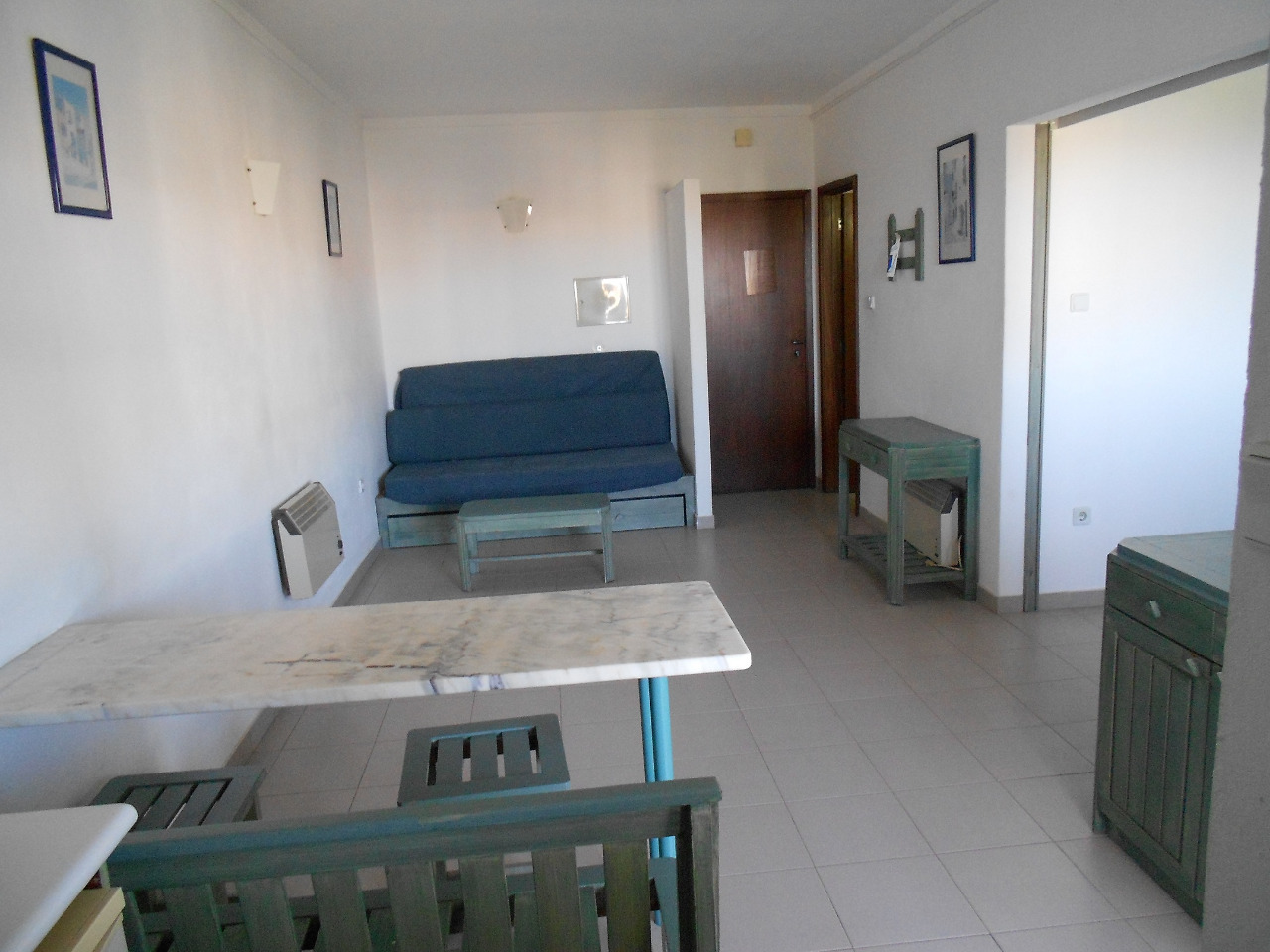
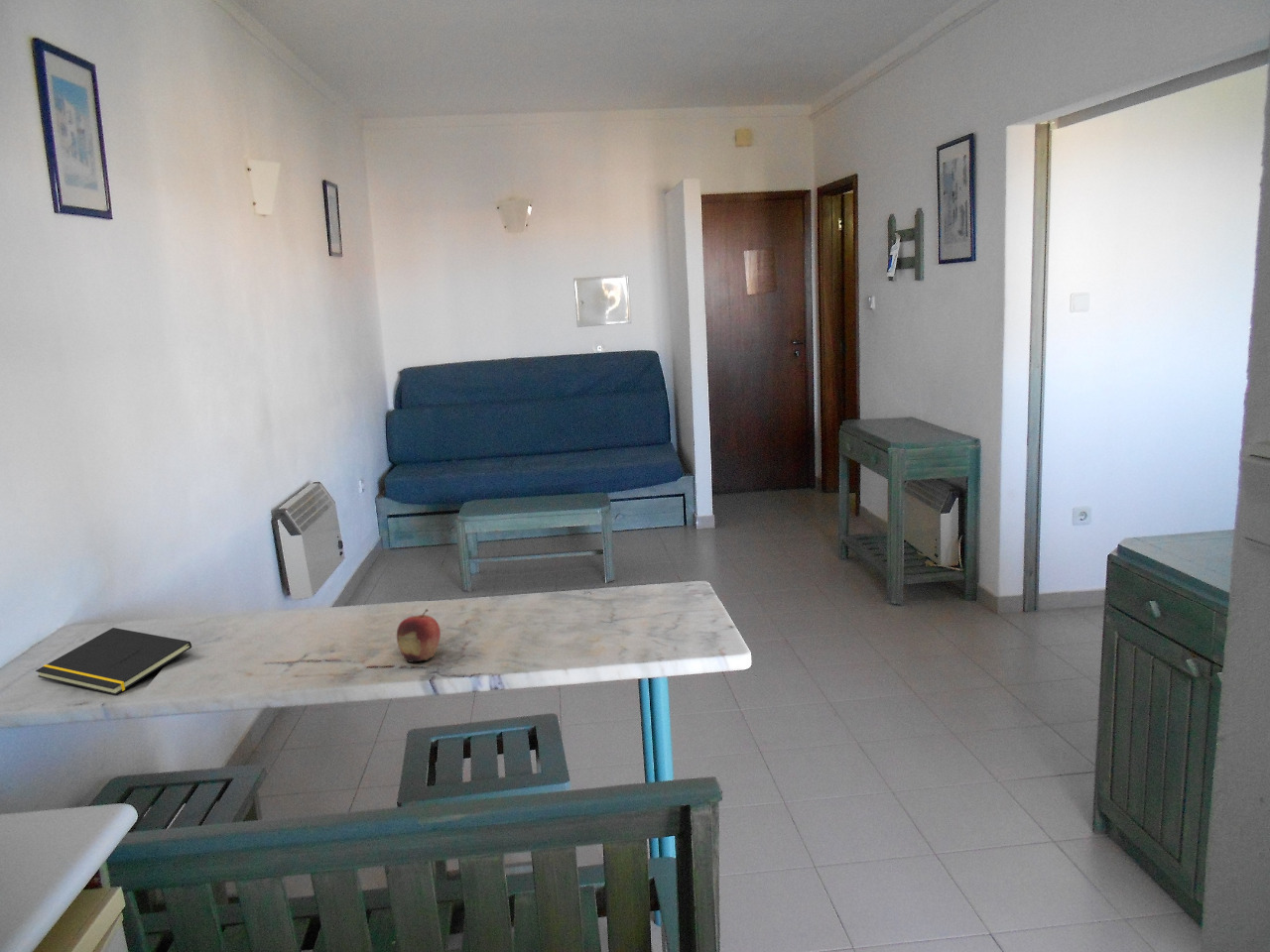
+ notepad (114, 658)
+ fruit (419, 634)
